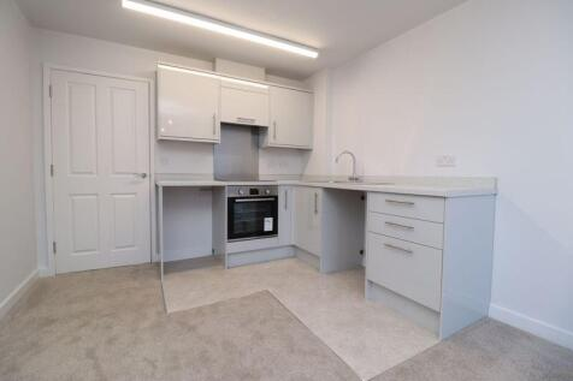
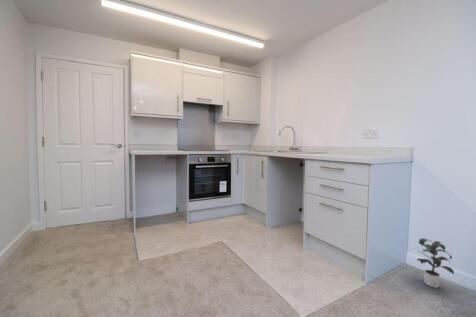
+ potted plant (437, 262)
